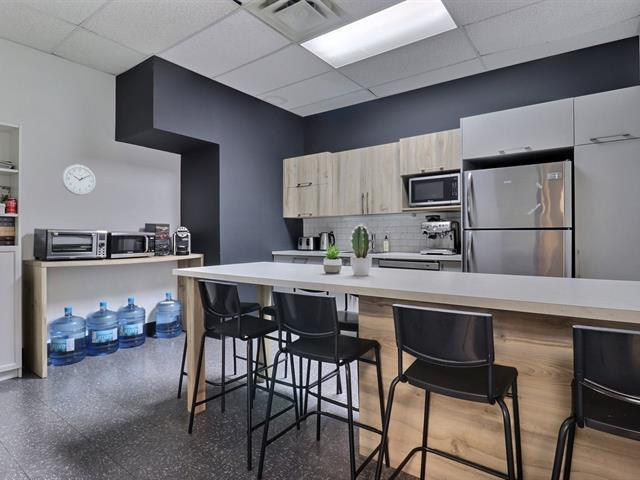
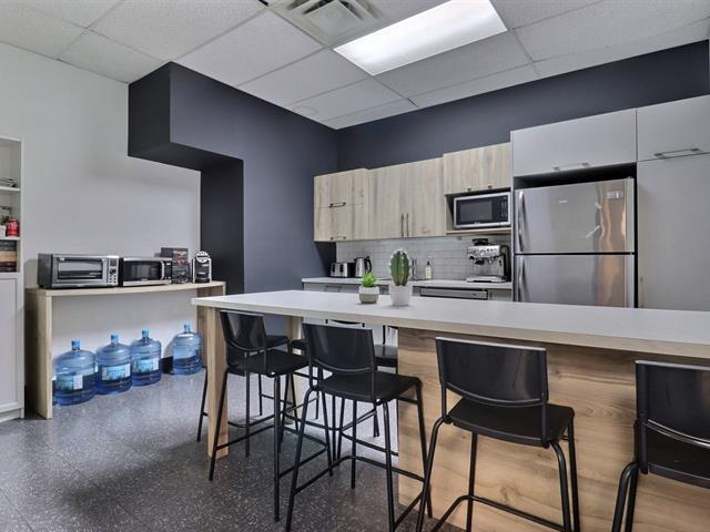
- wall clock (79, 179)
